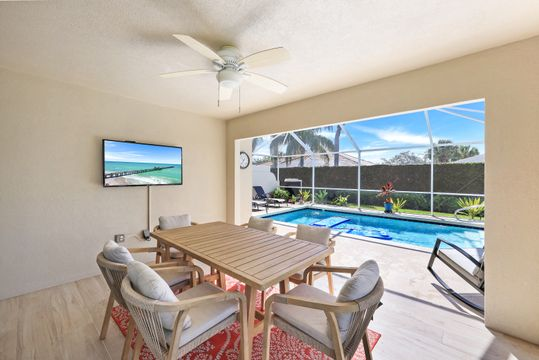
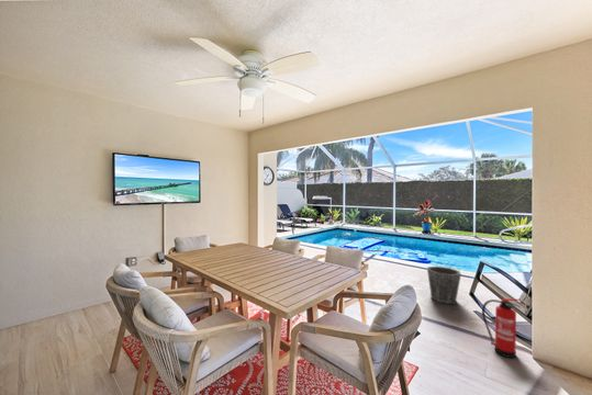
+ fire extinguisher (500, 323)
+ waste bin (443, 284)
